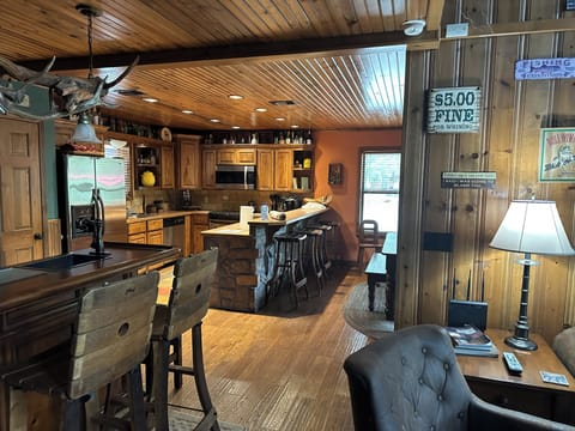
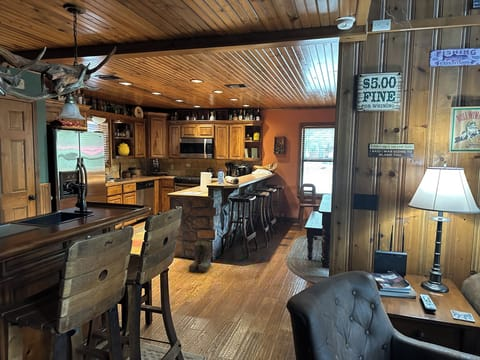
+ boots (200, 256)
